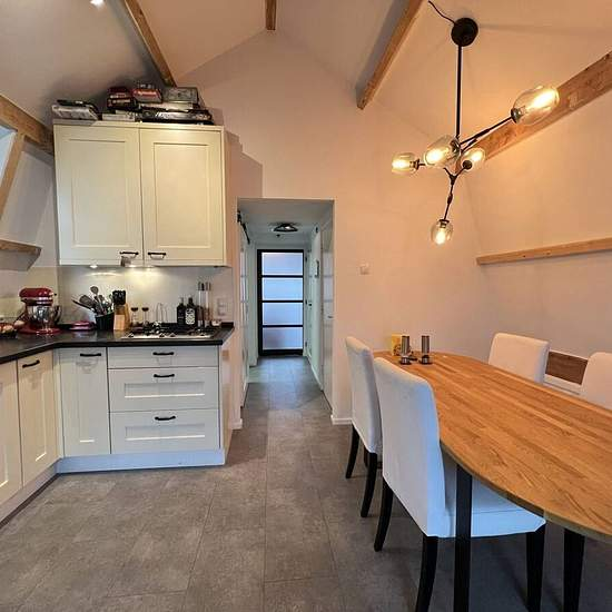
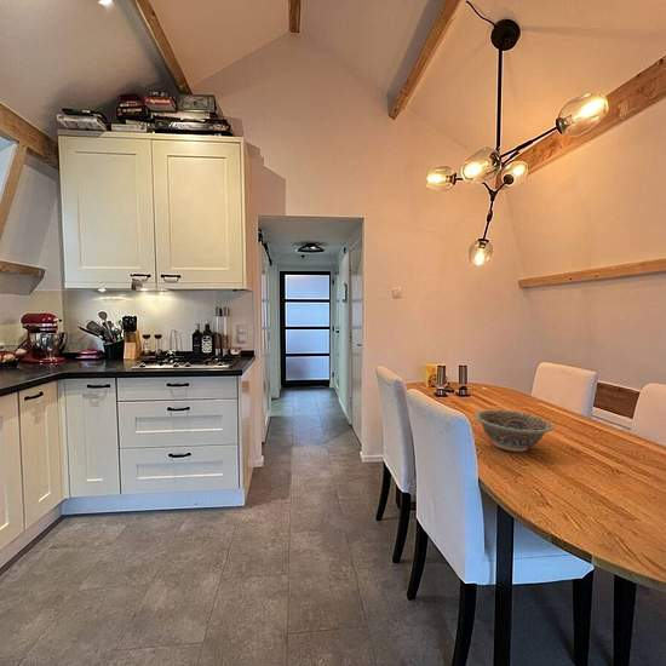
+ decorative bowl (511, 431)
